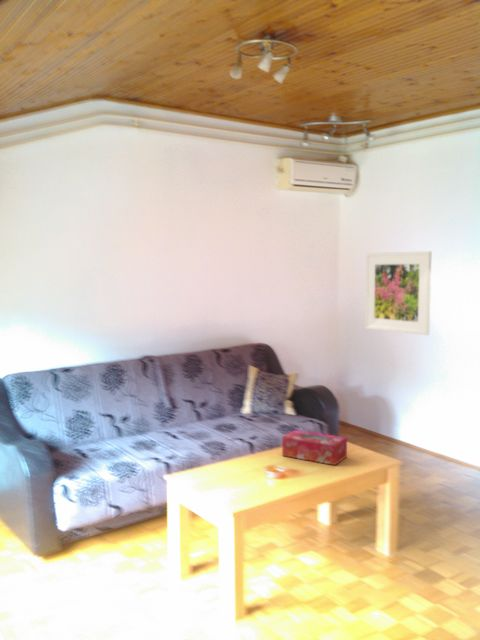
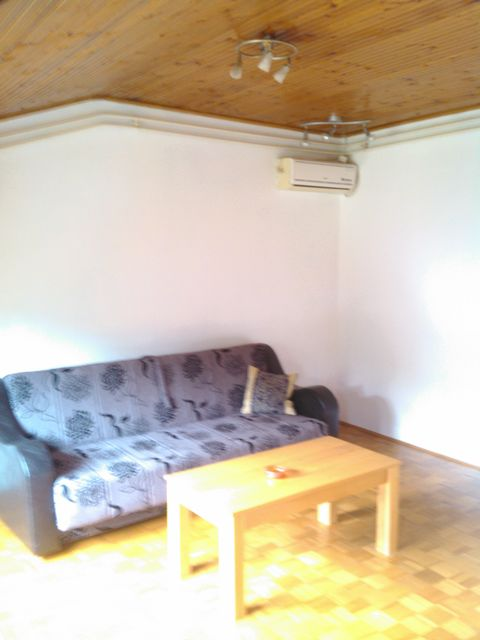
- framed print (396, 292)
- tissue box (314, 446)
